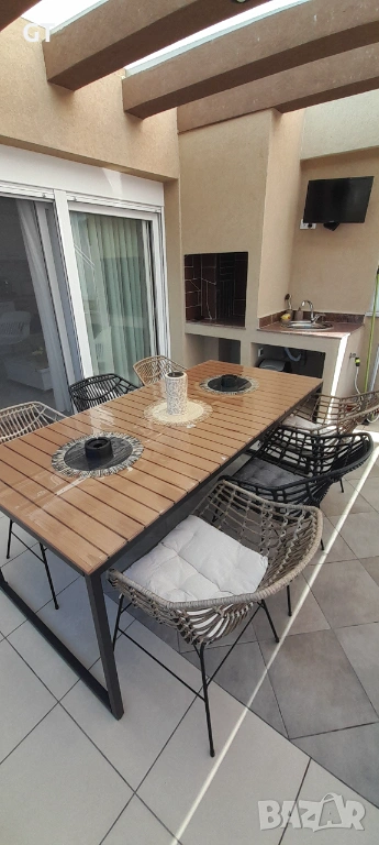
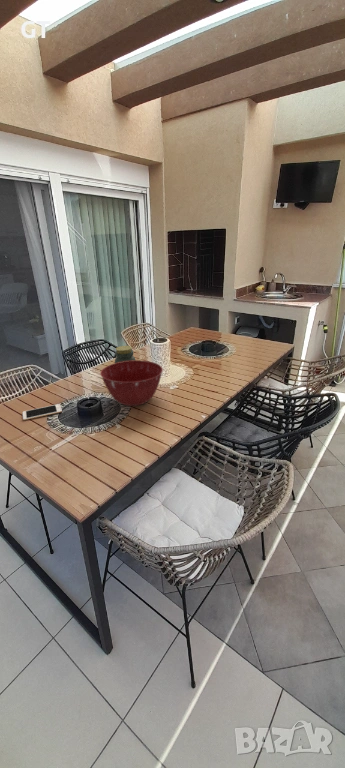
+ cell phone (42, 411)
+ mixing bowl (133, 385)
+ jar (125, 360)
